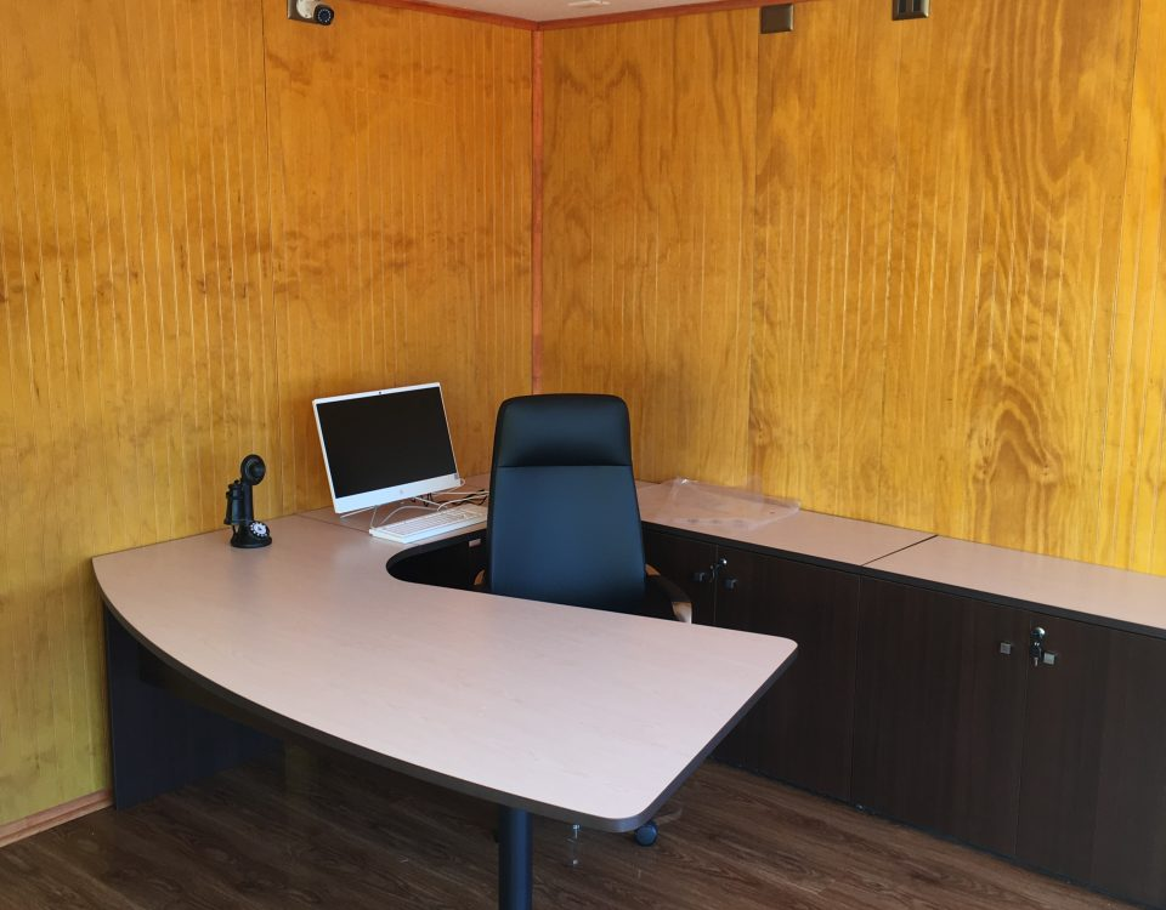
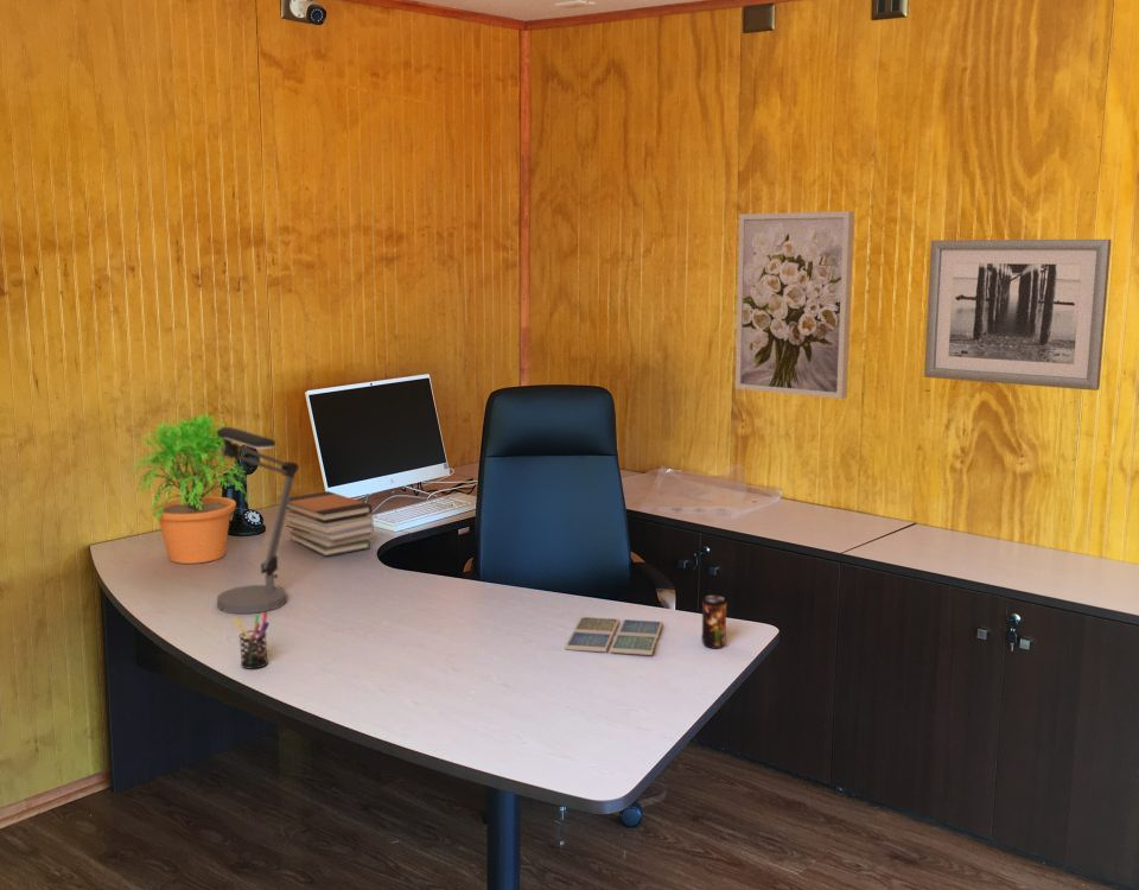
+ wall art (1012, 312)
+ pen holder (255, 637)
+ beverage can (713, 621)
+ wall art (791, 304)
+ potted plant (191, 484)
+ book stack (327, 522)
+ desk lamp (281, 517)
+ drink coaster (616, 635)
